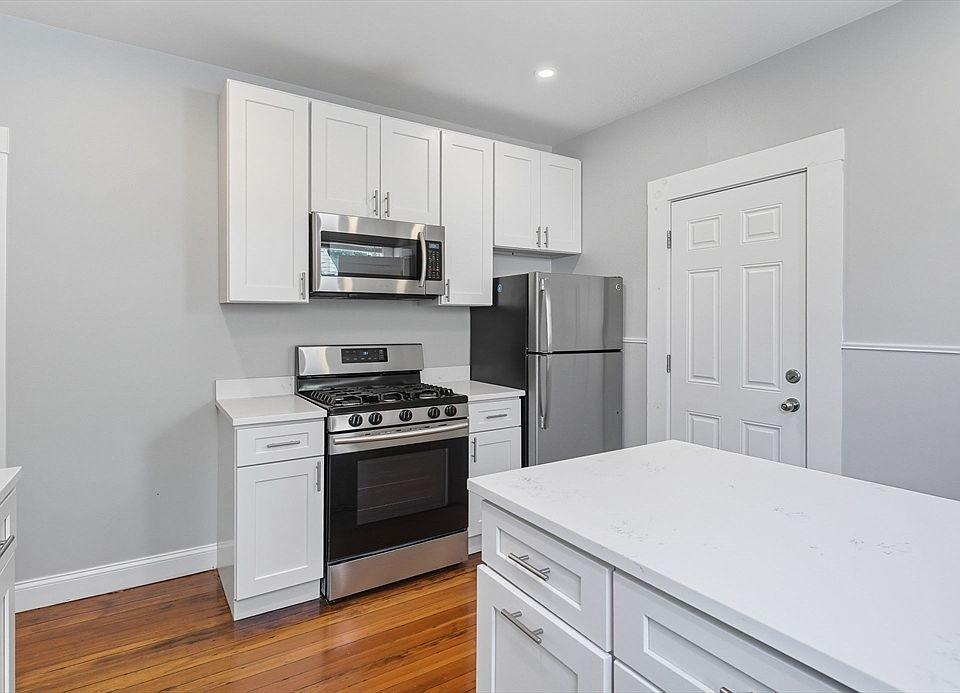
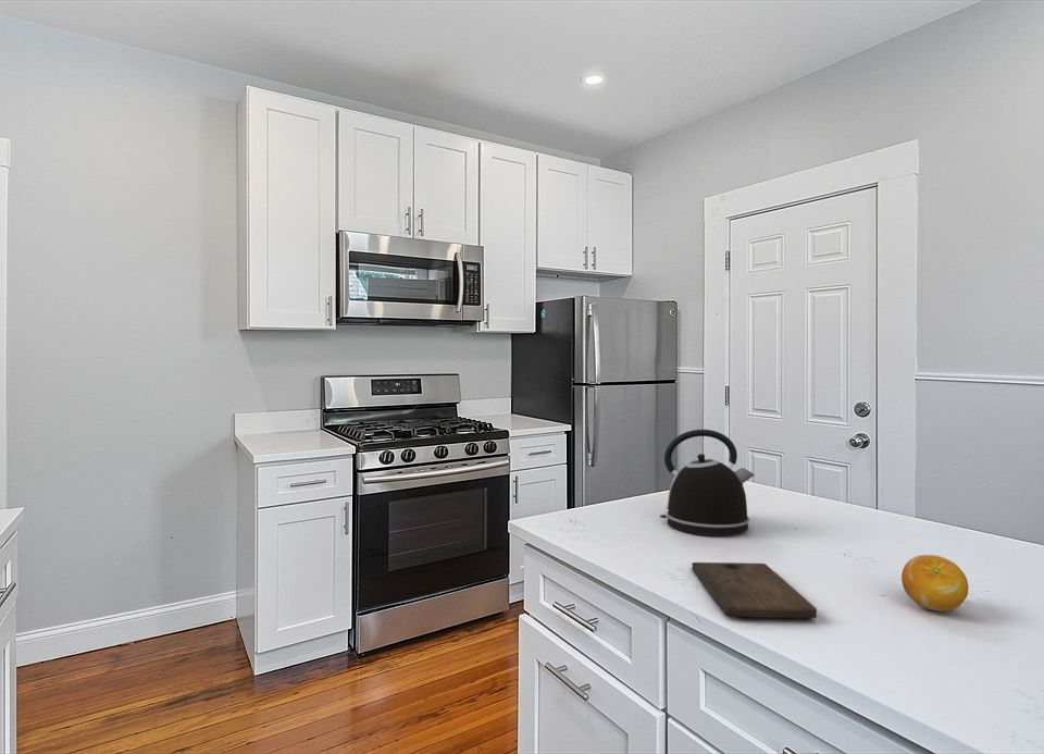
+ cutting board (747, 586)
+ kettle (706, 477)
+ fruit (933, 582)
